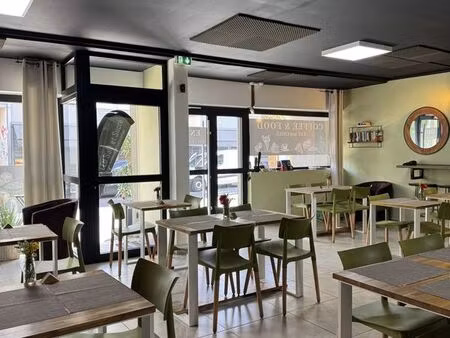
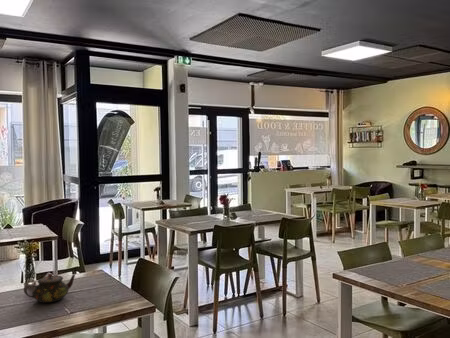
+ teapot (51, 286)
